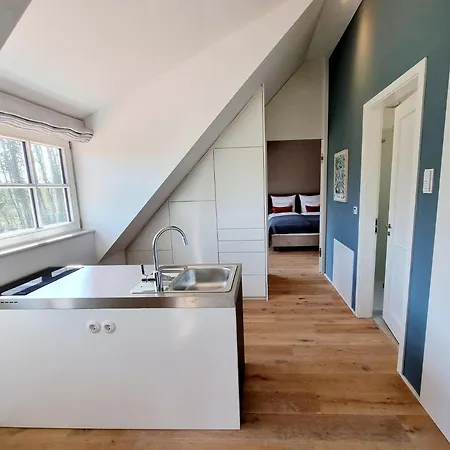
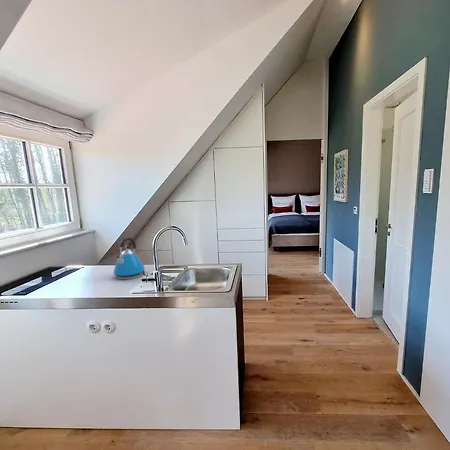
+ kettle (128, 256)
